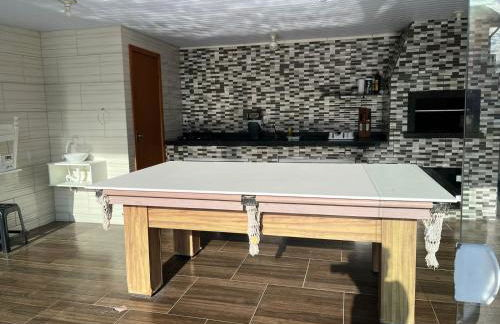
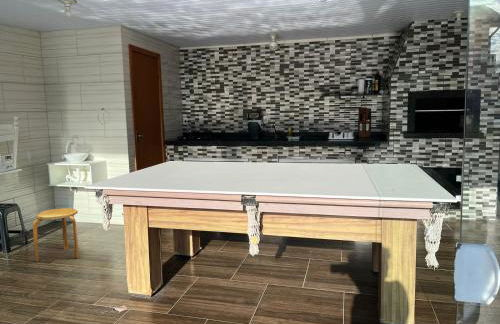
+ stool (63, 234)
